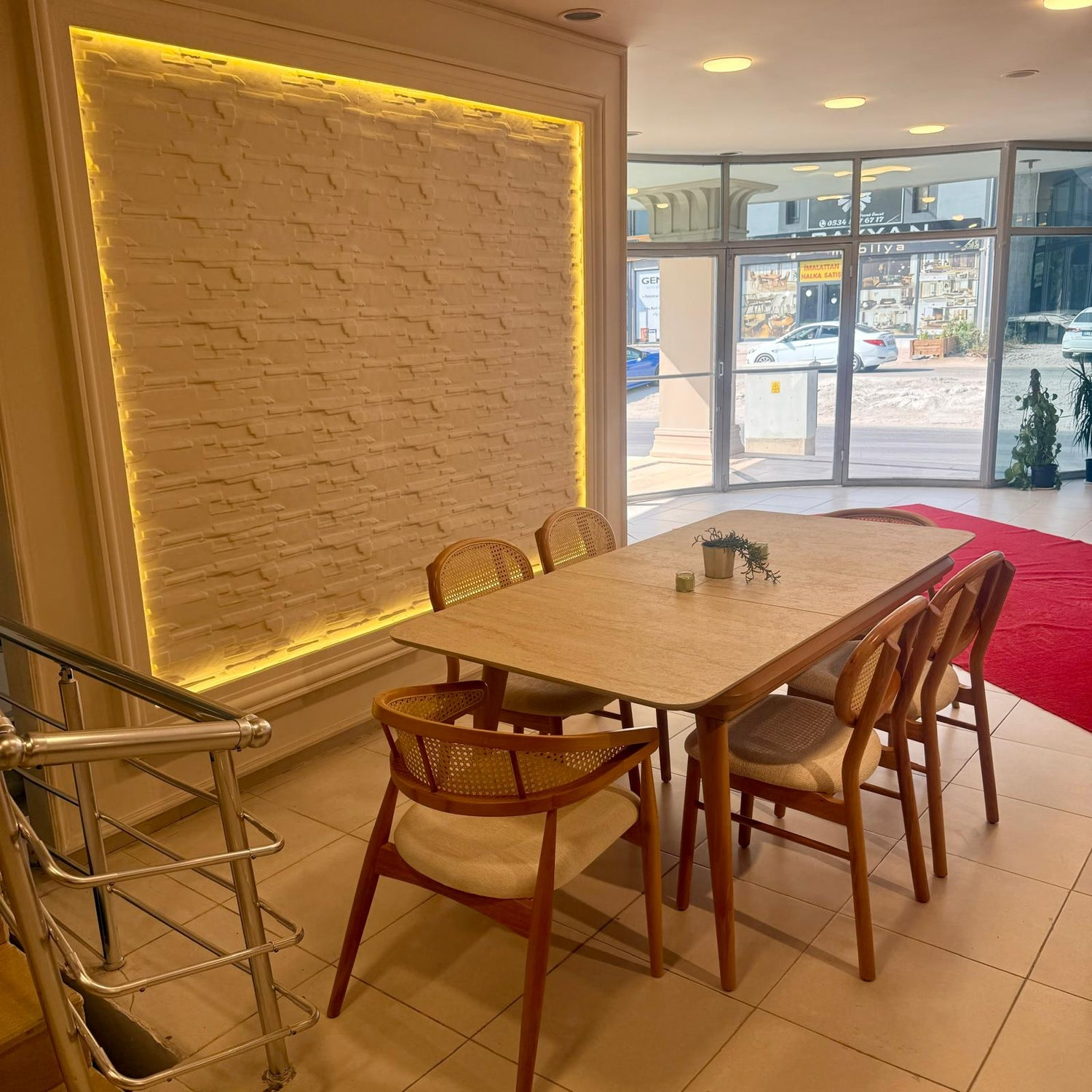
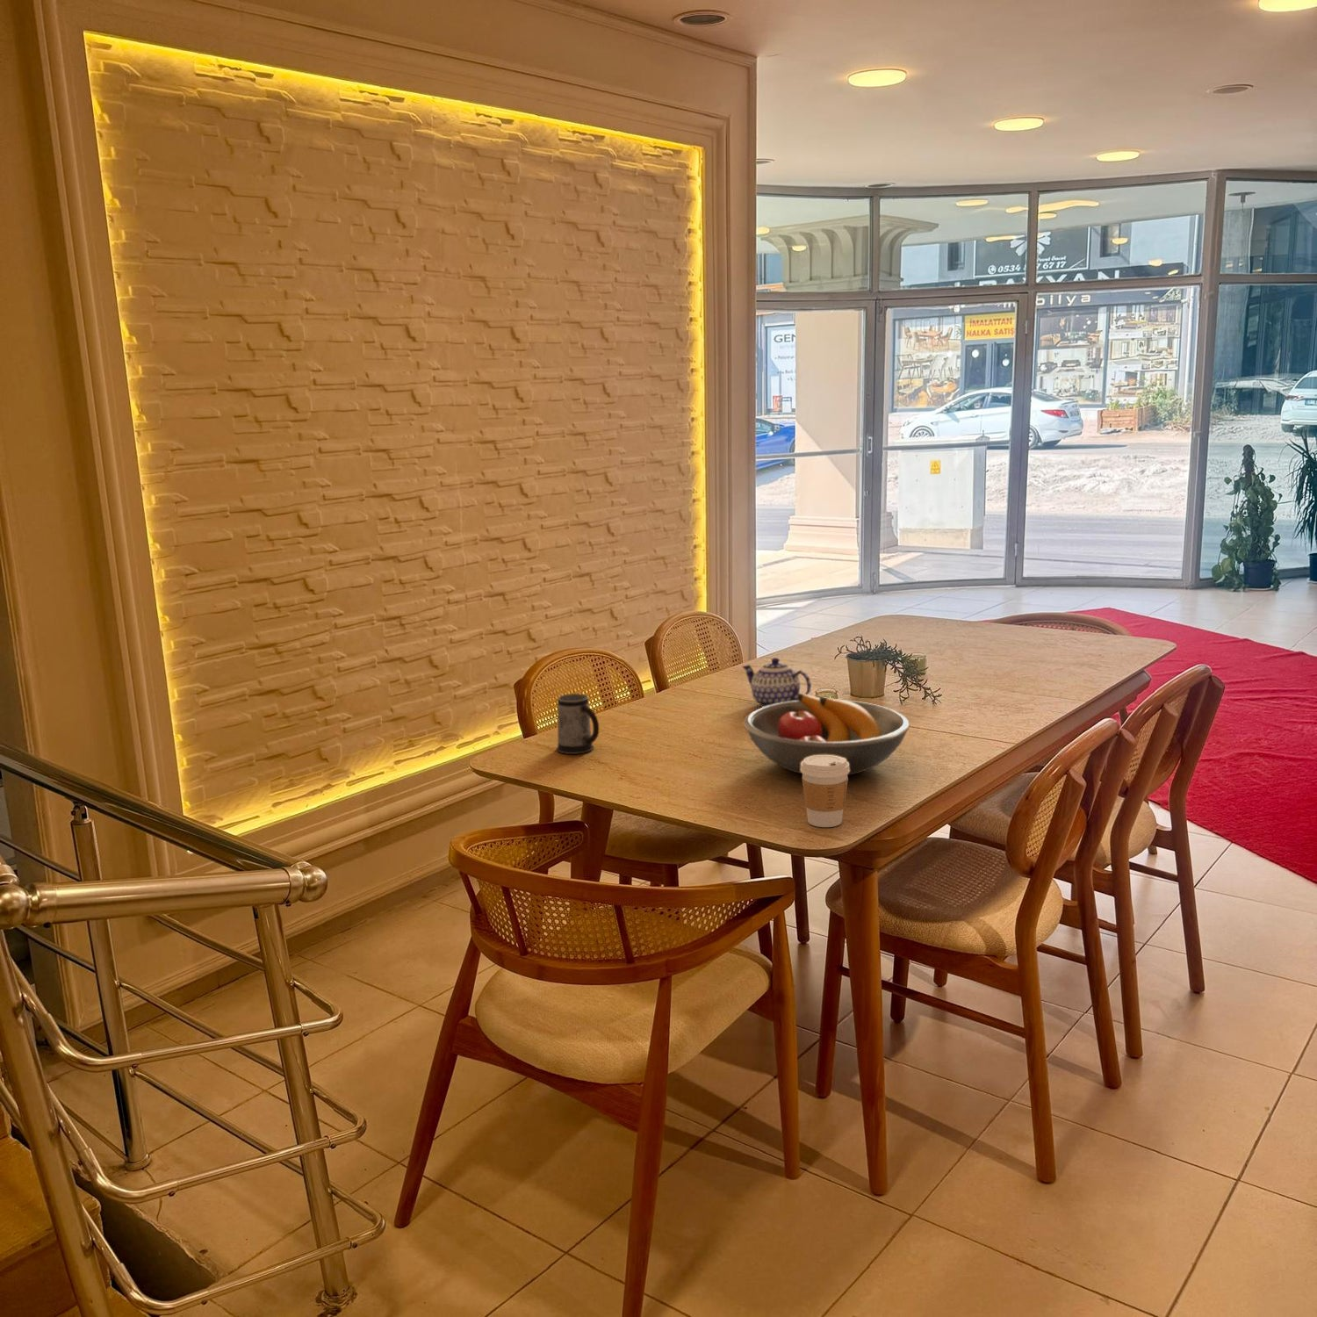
+ teapot (775, 681)
+ coffee cup (825, 789)
+ mug (579, 725)
+ fruit bowl (825, 737)
